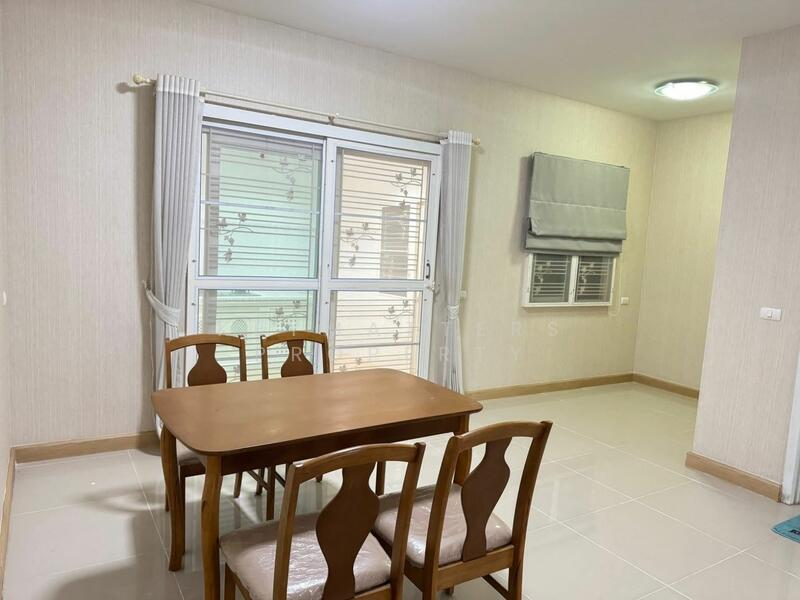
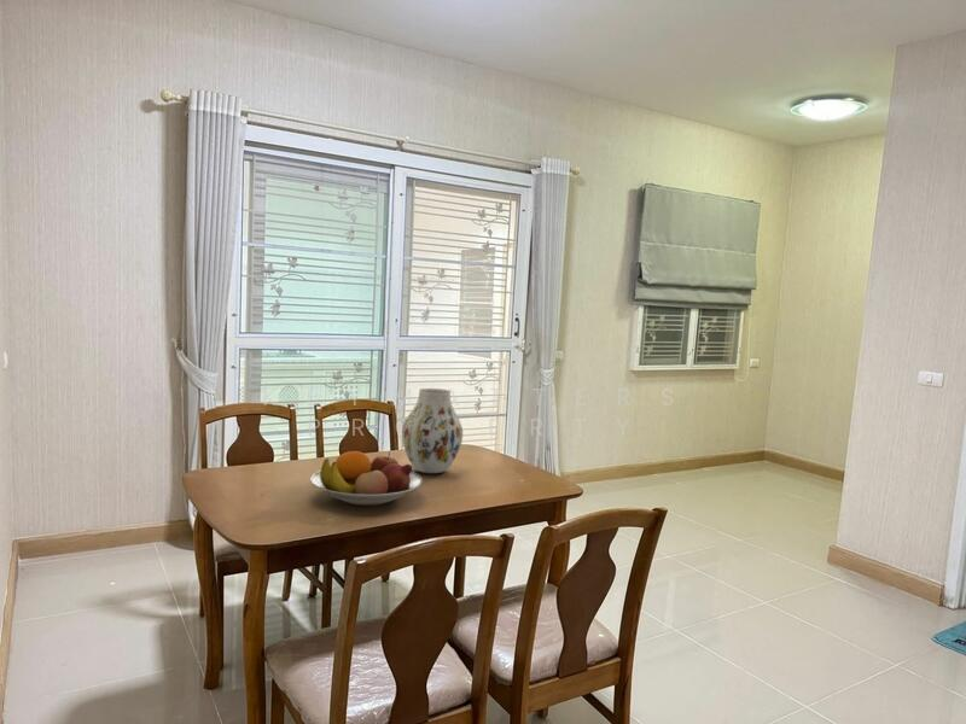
+ fruit bowl (367, 474)
+ vase (432, 431)
